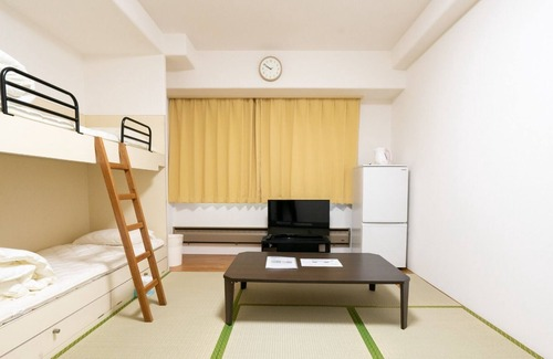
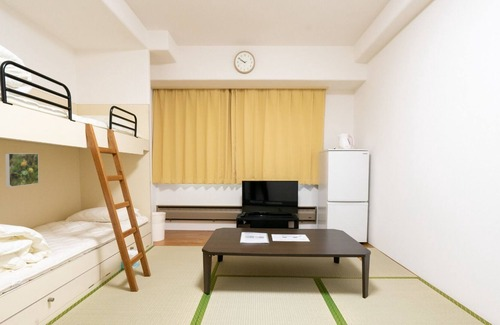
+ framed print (23, 169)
